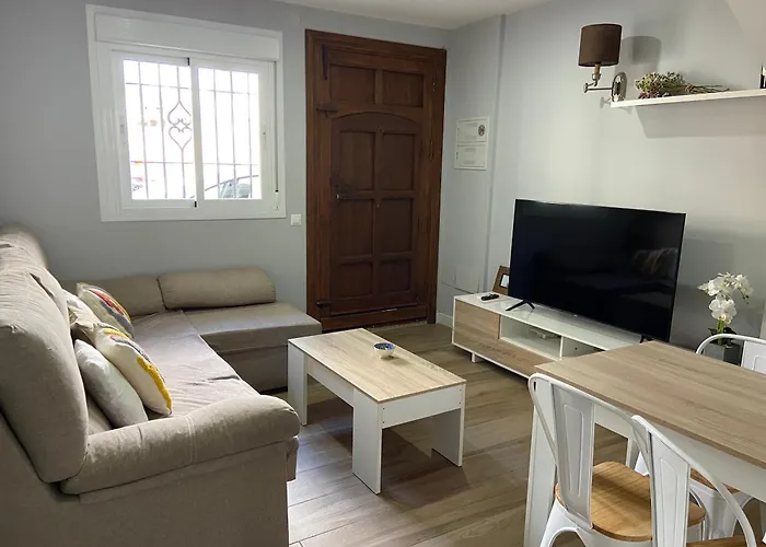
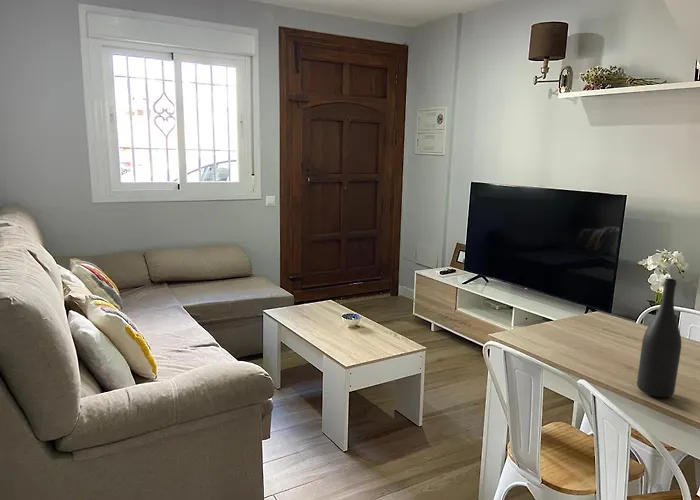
+ wine bottle (662, 337)
